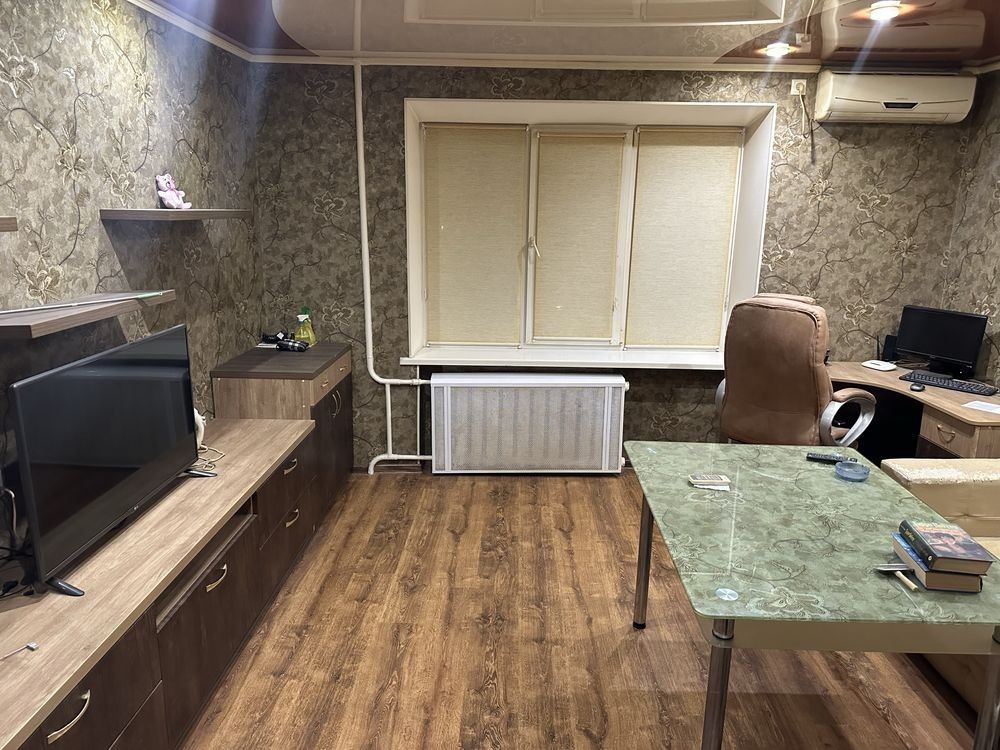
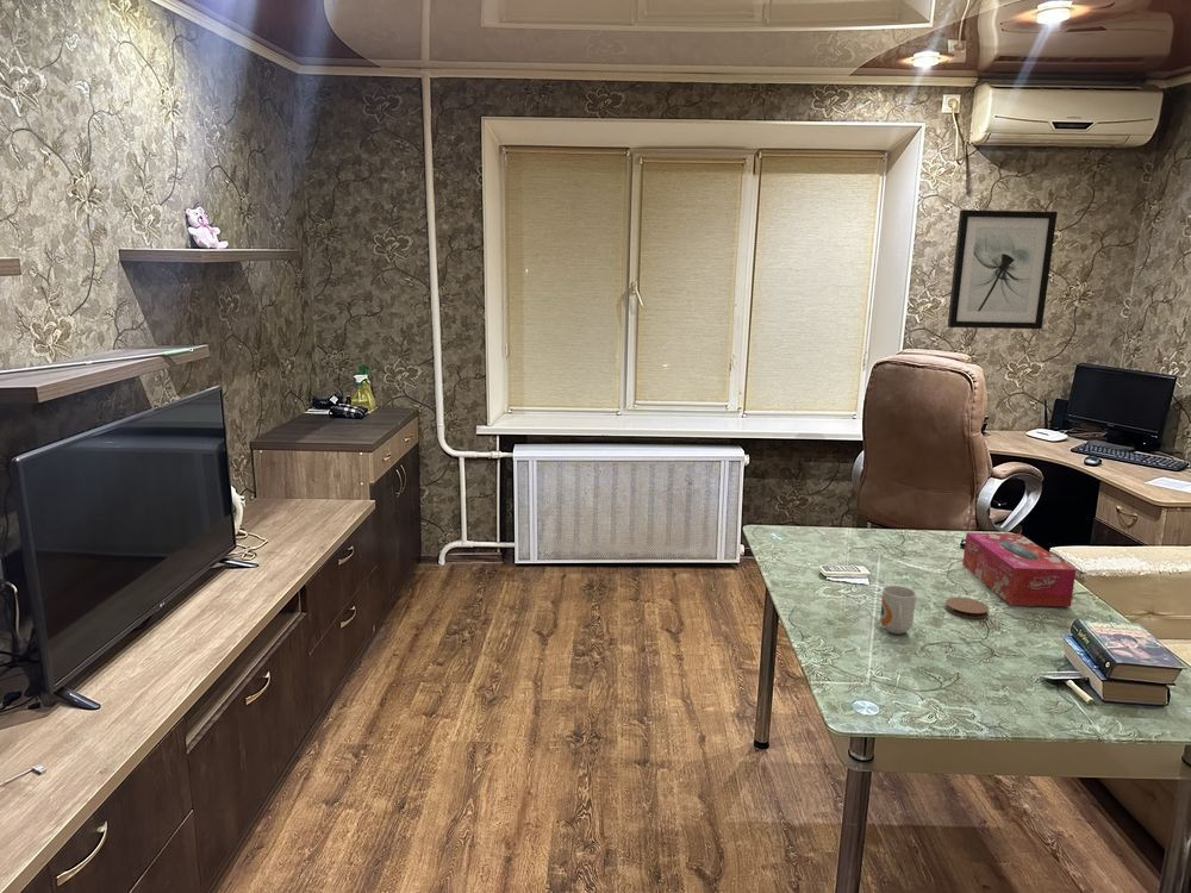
+ coaster (966, 607)
+ tissue box (1015, 567)
+ mug (896, 611)
+ wall art (1000, 270)
